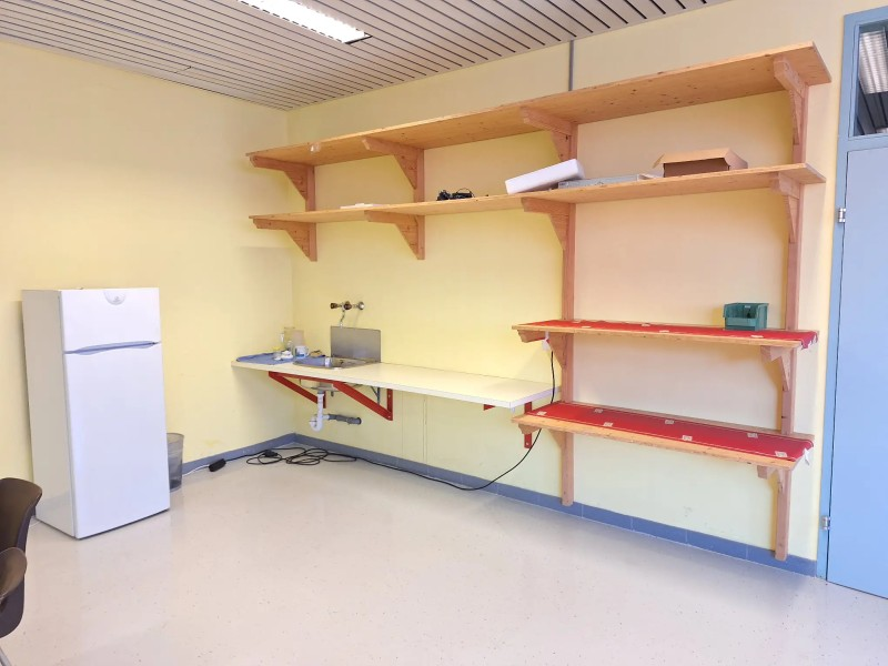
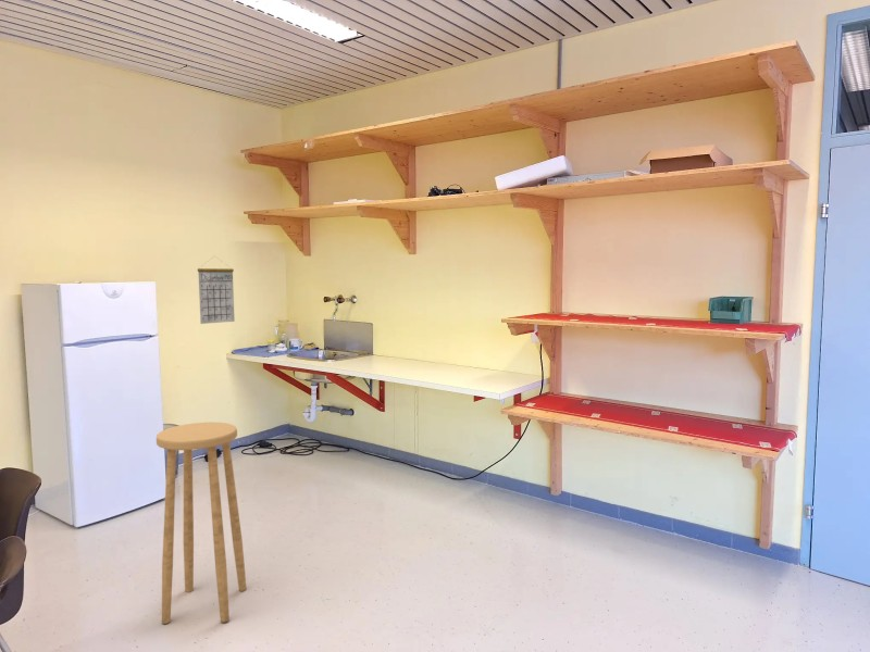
+ stool (192, 518)
+ calendar (216, 289)
